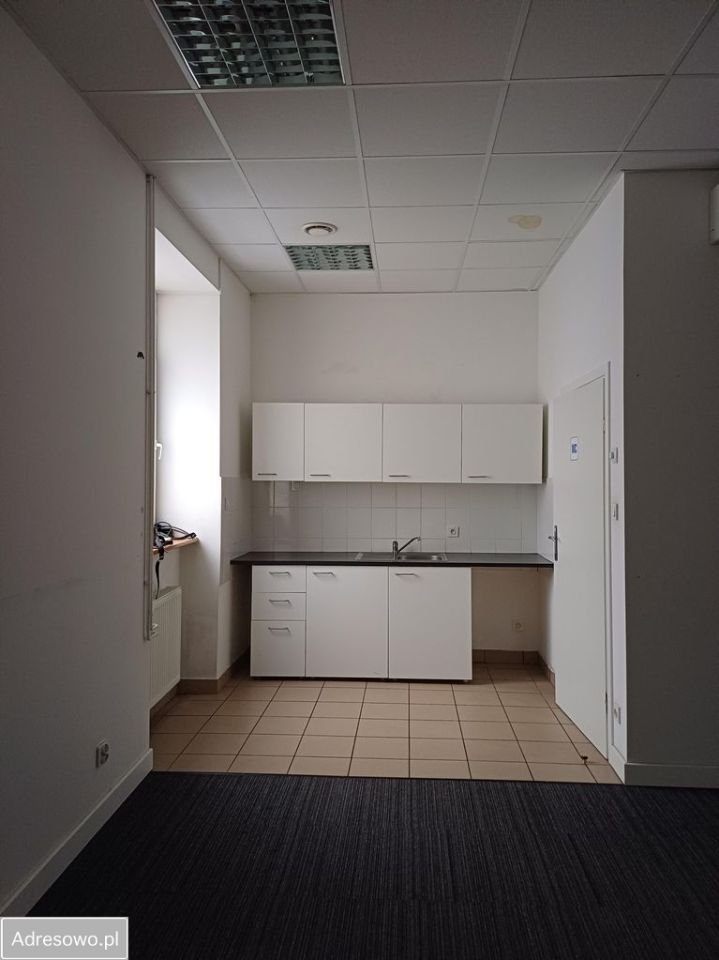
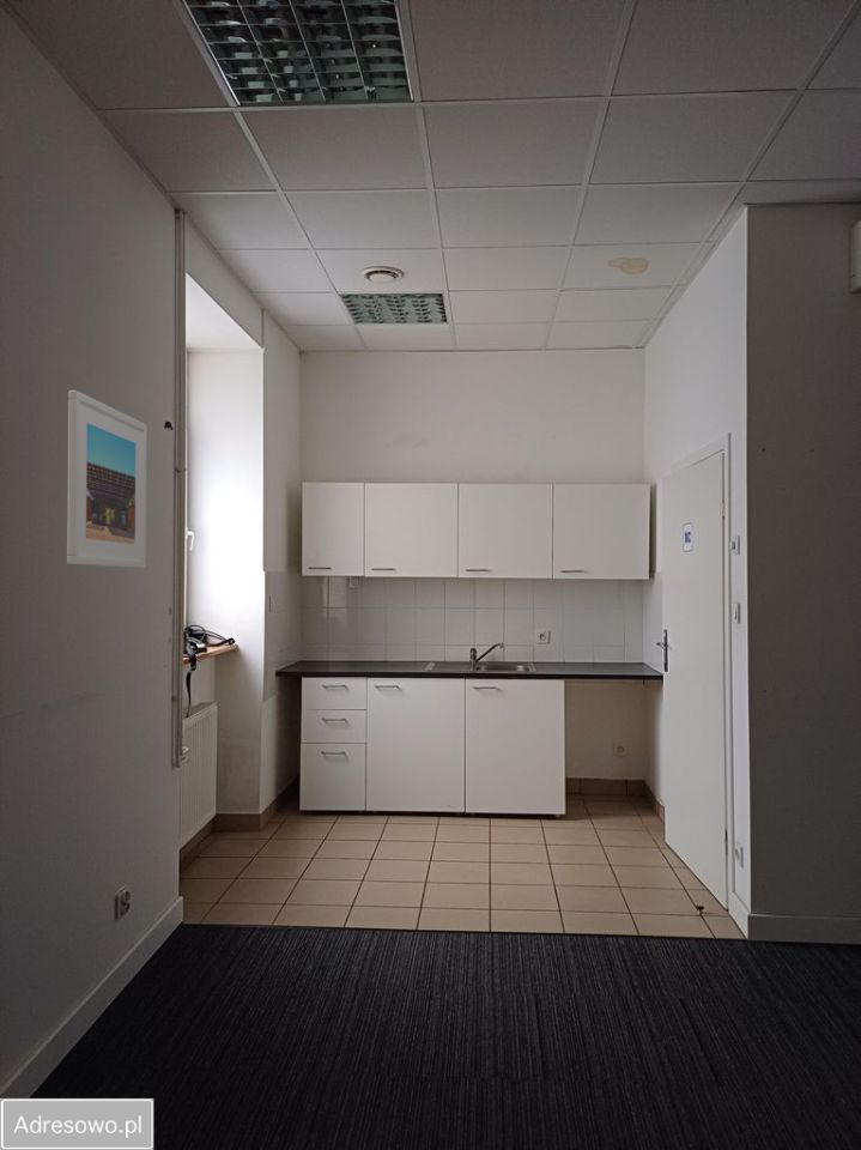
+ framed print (110, 486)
